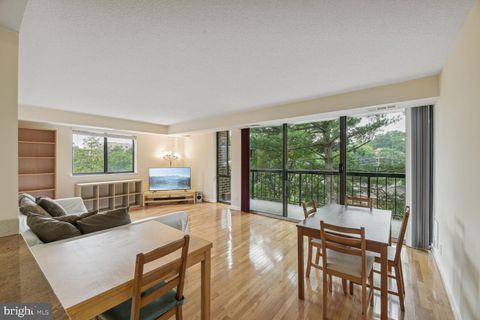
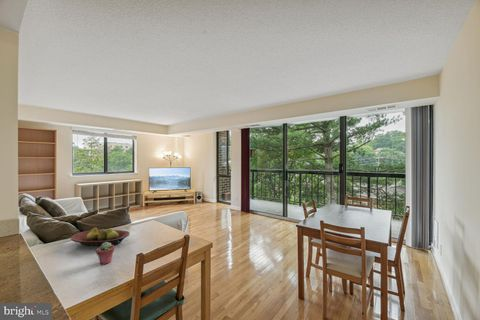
+ potted succulent (105, 252)
+ fruit bowl (101, 235)
